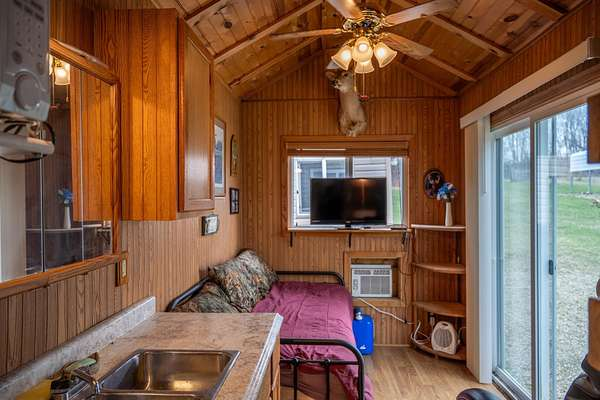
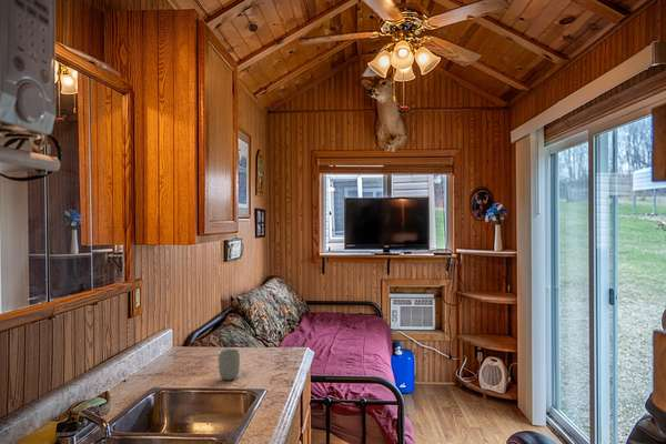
+ cup (229, 364)
